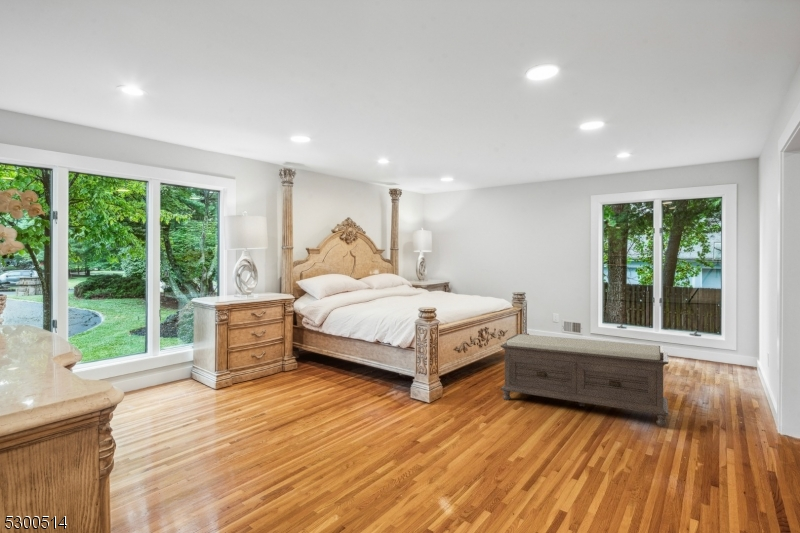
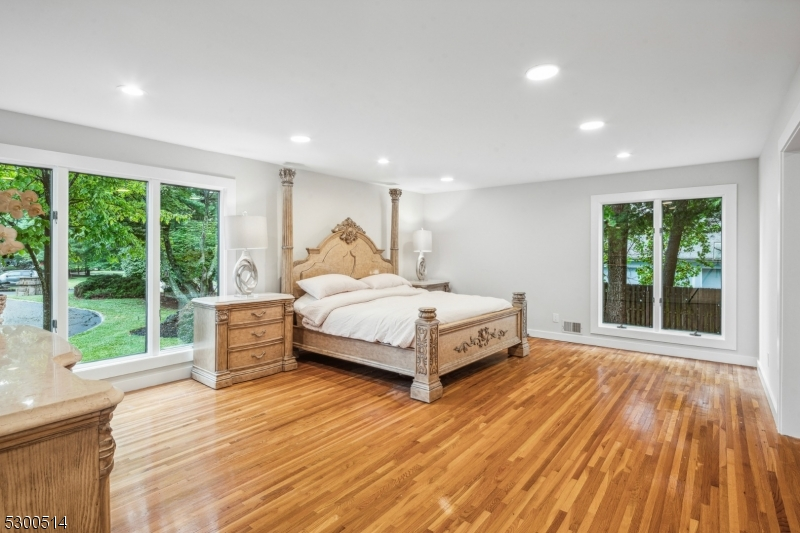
- bench (580, 374)
